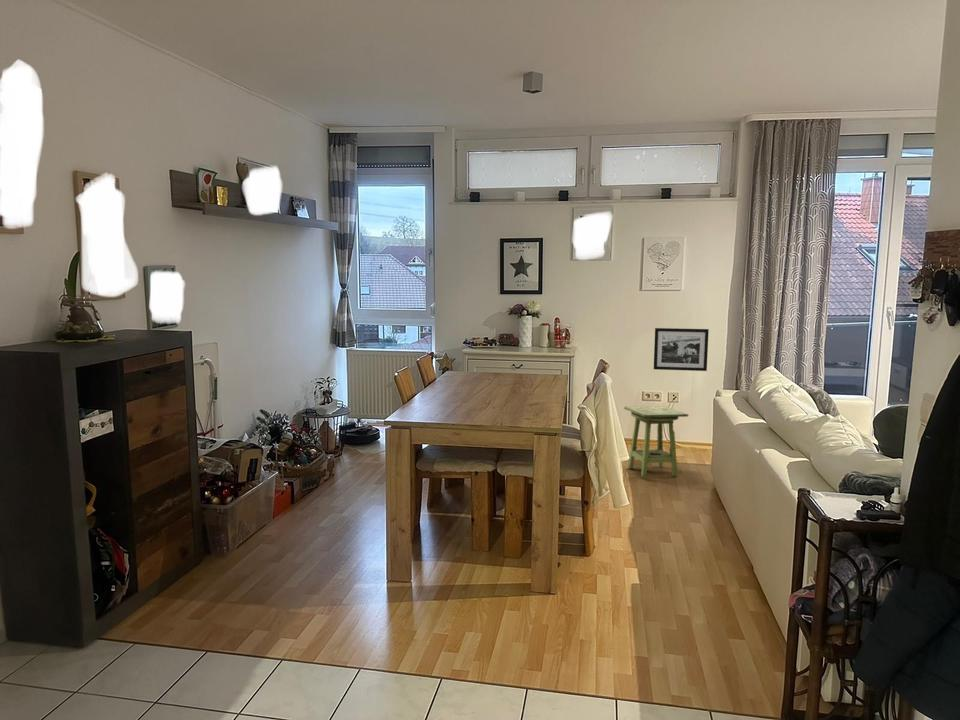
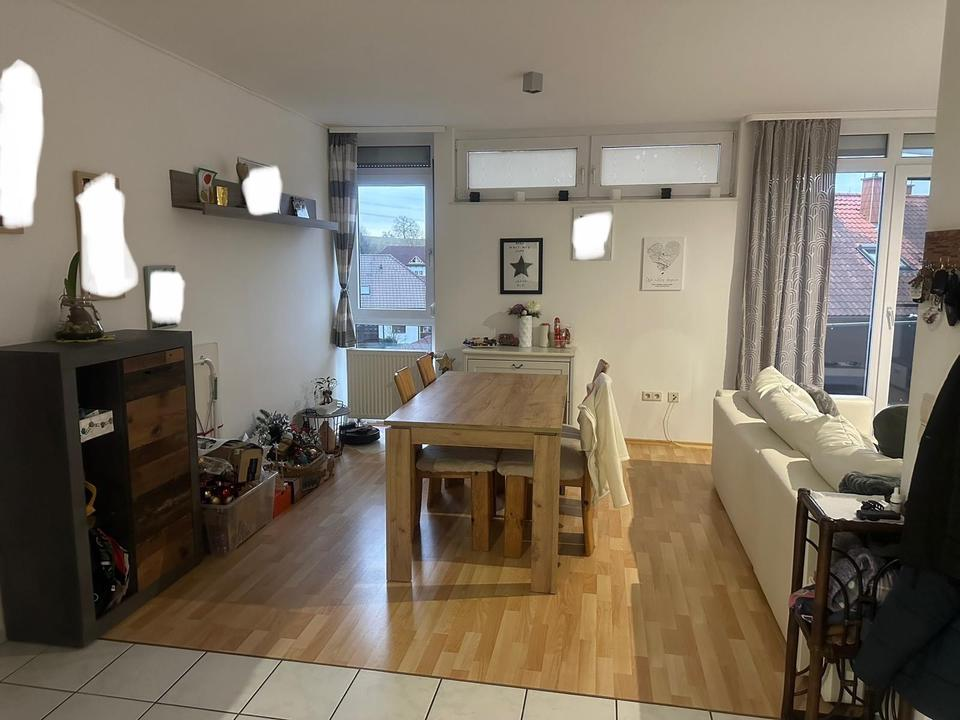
- picture frame (680, 349)
- side table (657, 441)
